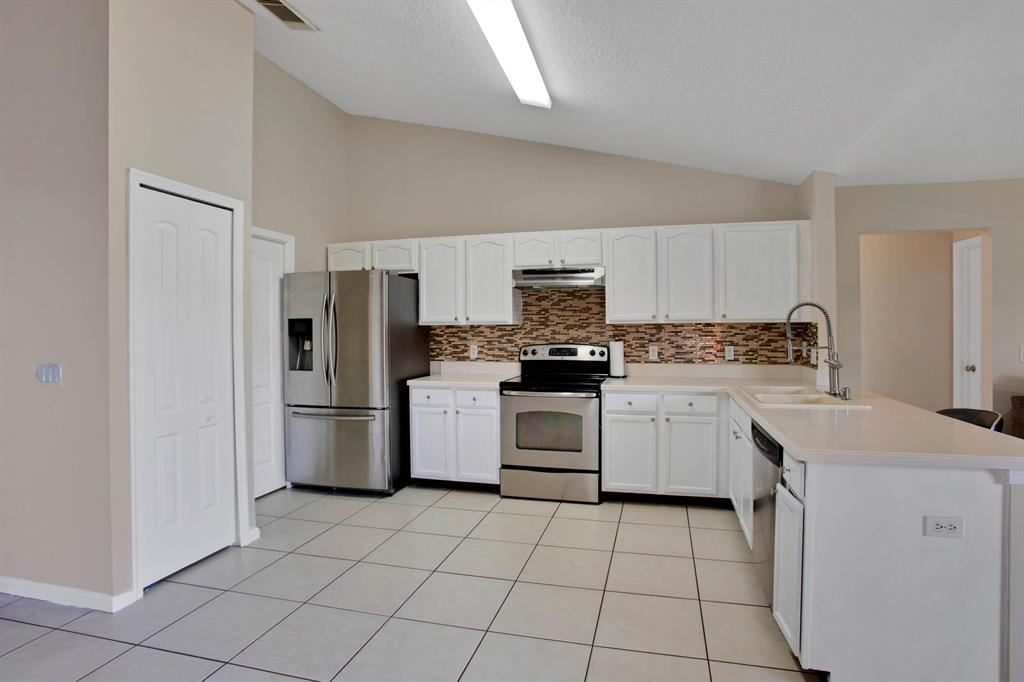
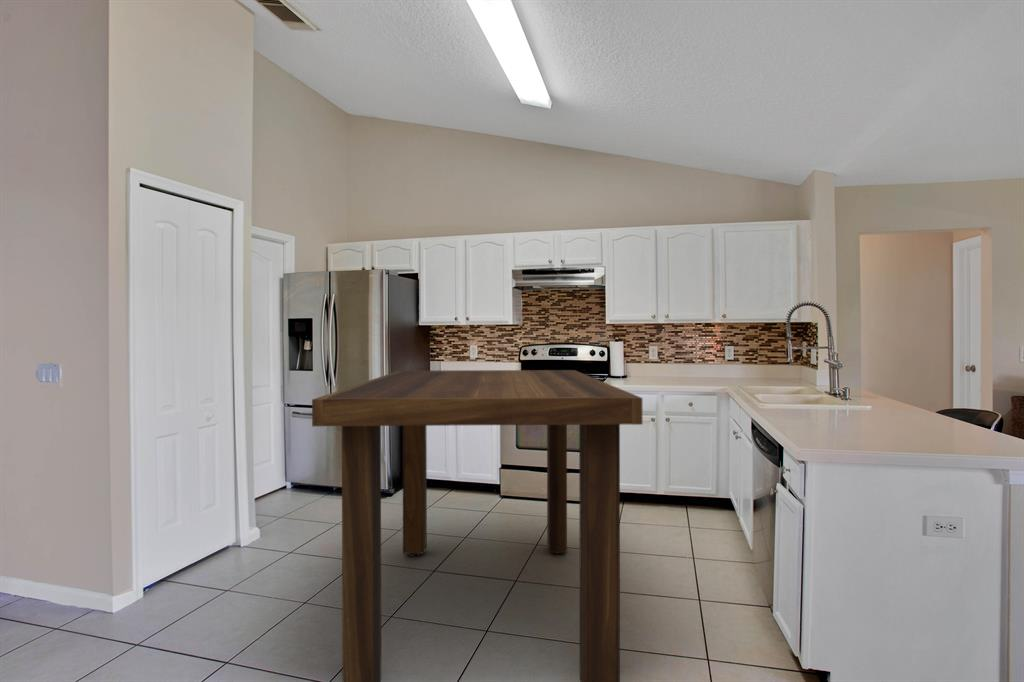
+ dining table (426, 494)
